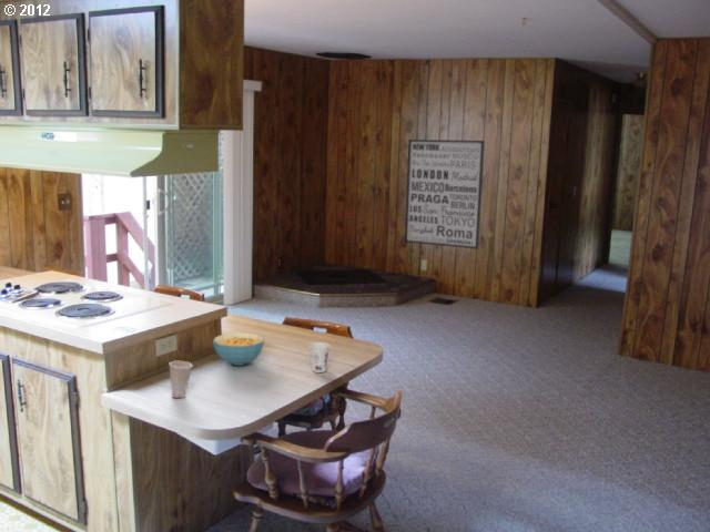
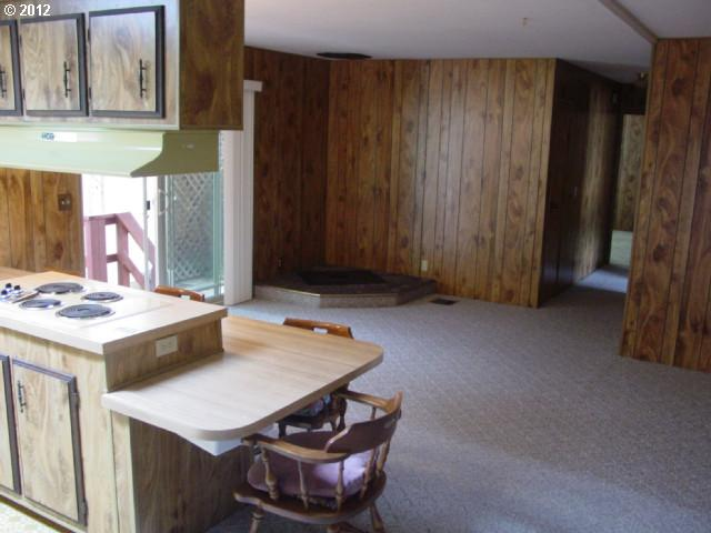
- cup (318, 357)
- cereal bowl (239, 350)
- cup (181, 379)
- wall art (443, 193)
